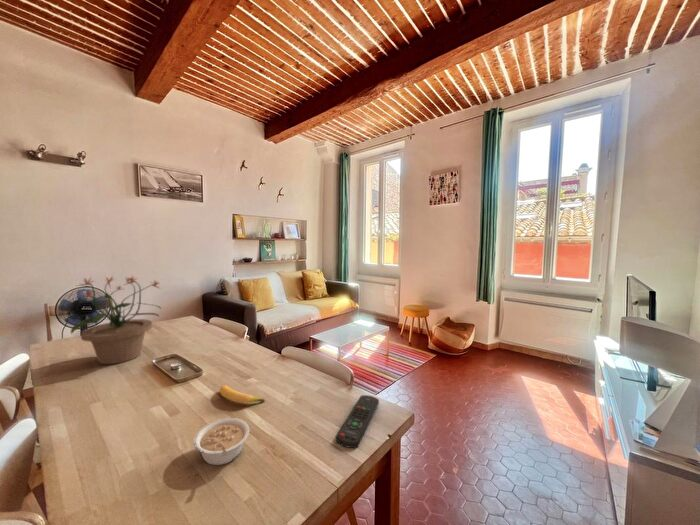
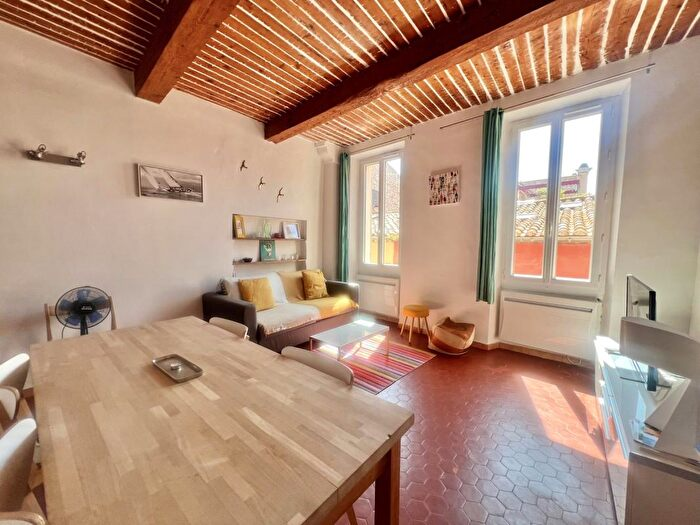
- banana (238, 392)
- legume (224, 441)
- potted plant (118, 316)
- remote control (359, 417)
